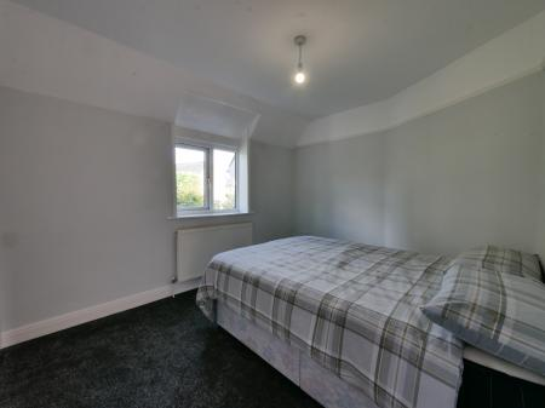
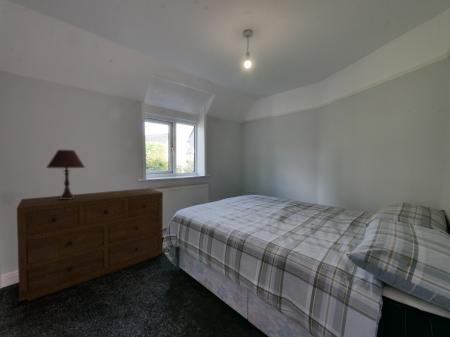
+ table lamp (66, 174)
+ dresser (102, 231)
